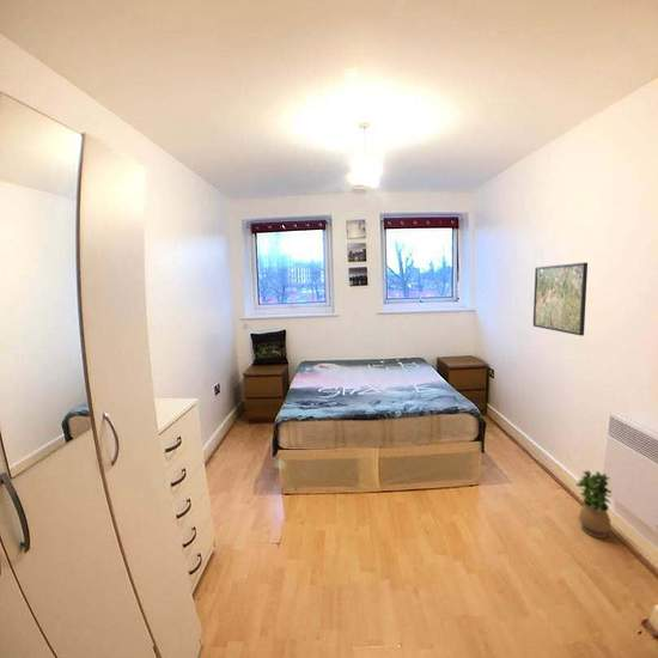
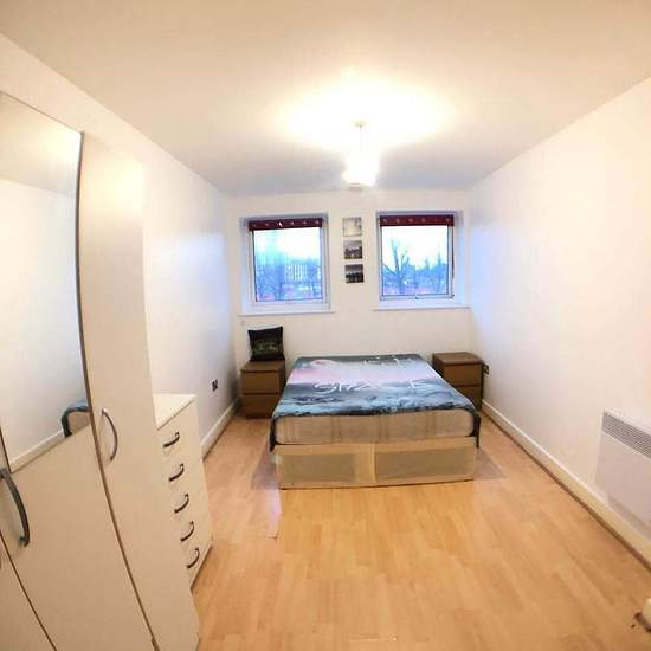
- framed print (556, 298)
- potted plant (596, 499)
